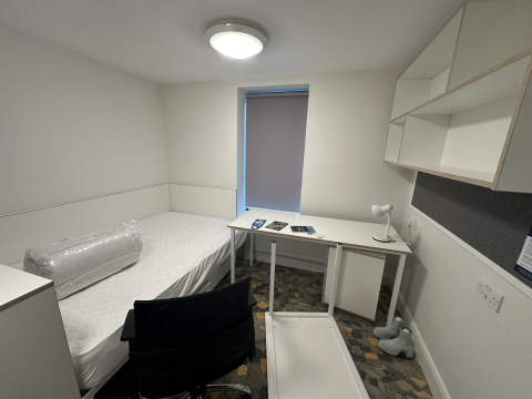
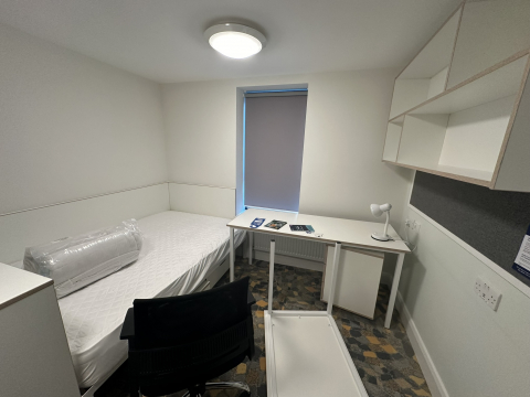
- boots (393, 334)
